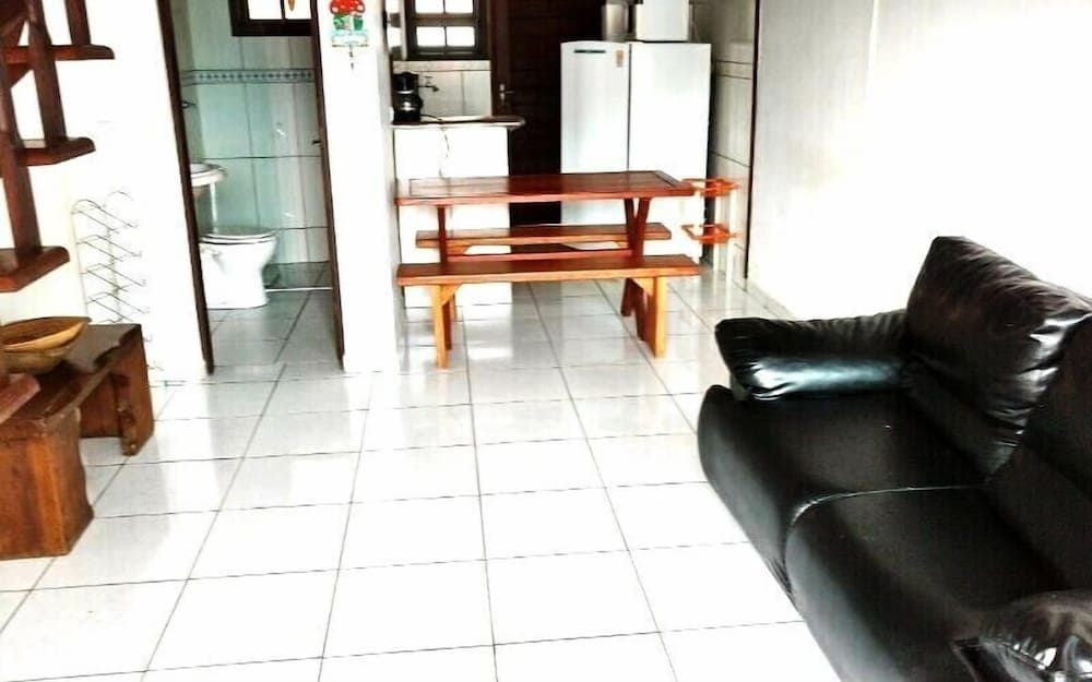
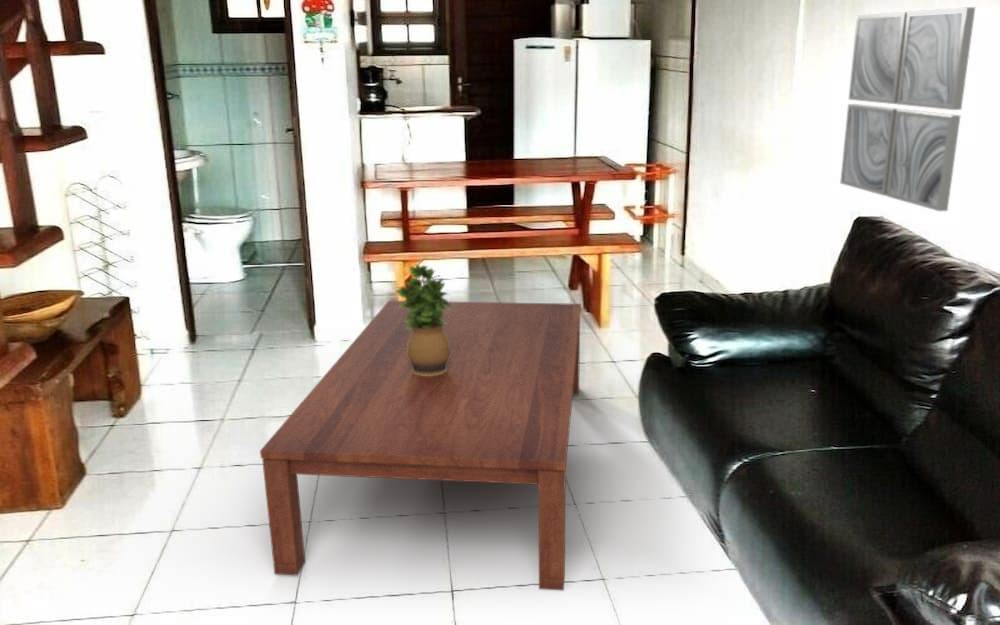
+ wall art (899, 104)
+ coffee table (456, 413)
+ potted plant (425, 319)
